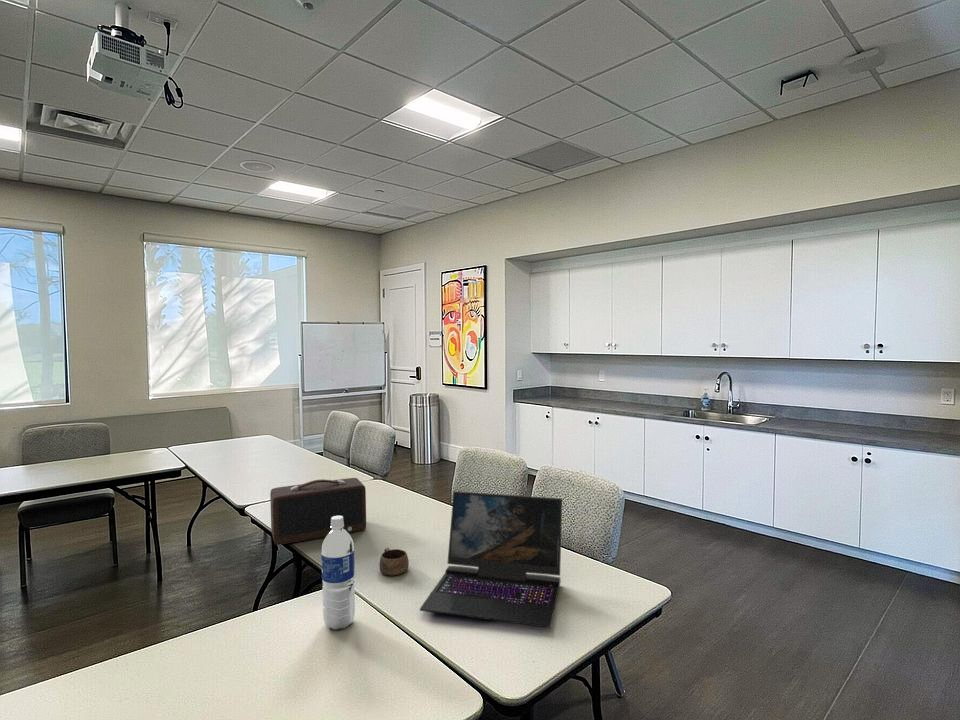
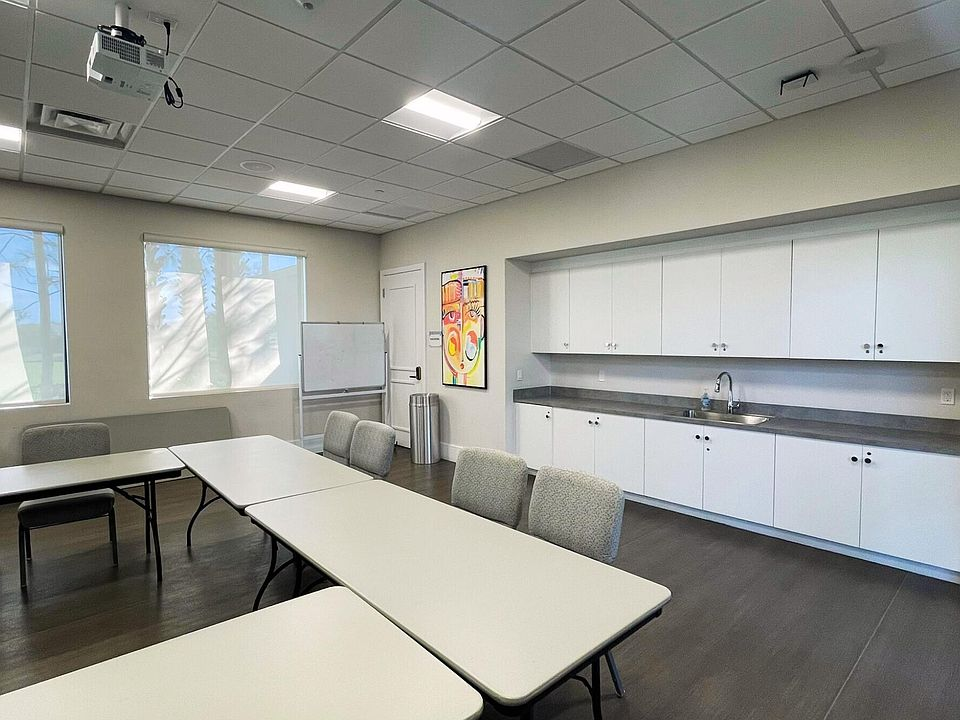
- water bottle (338, 570)
- laptop (496, 552)
- cup (393, 560)
- speaker (318, 506)
